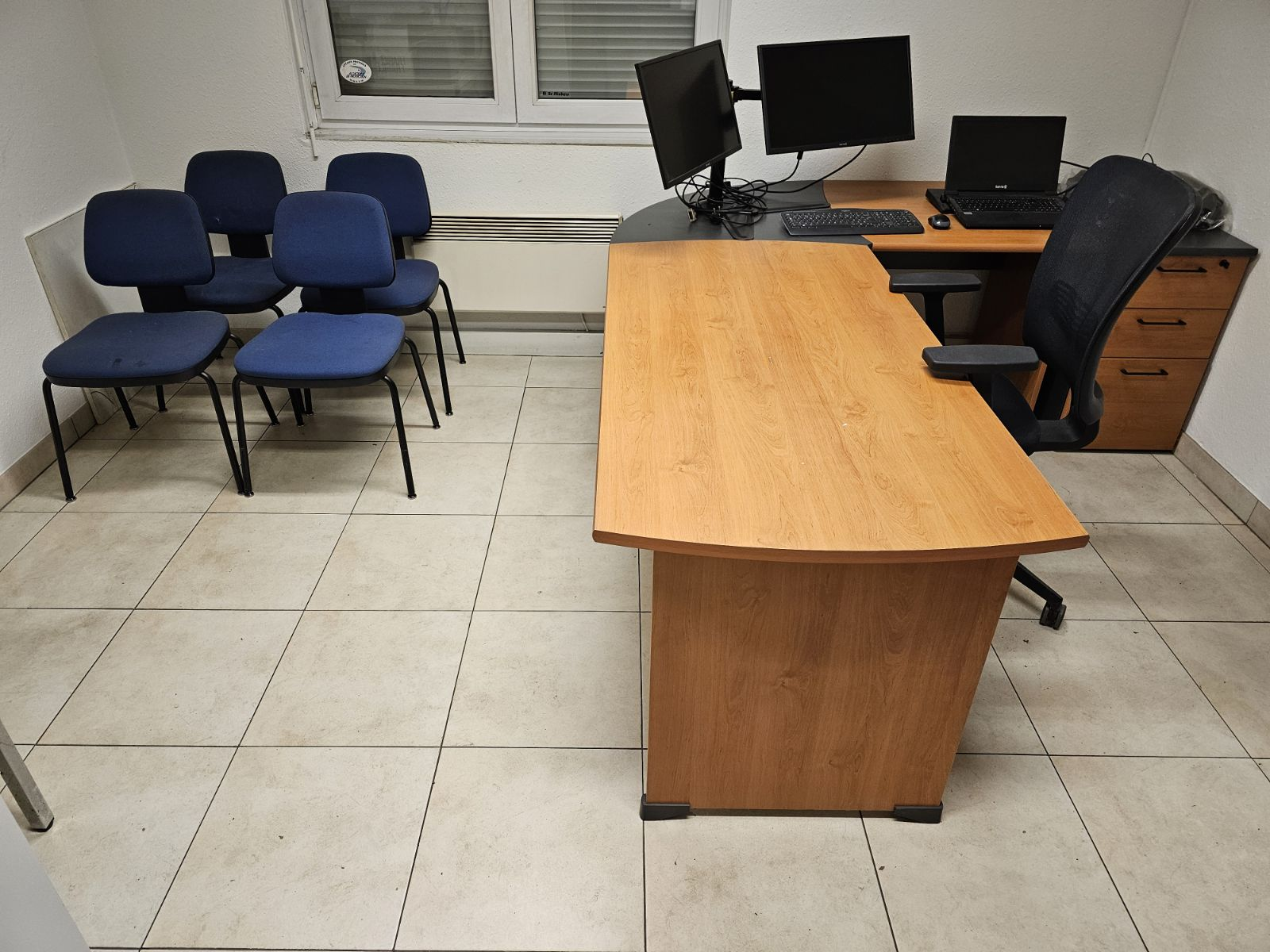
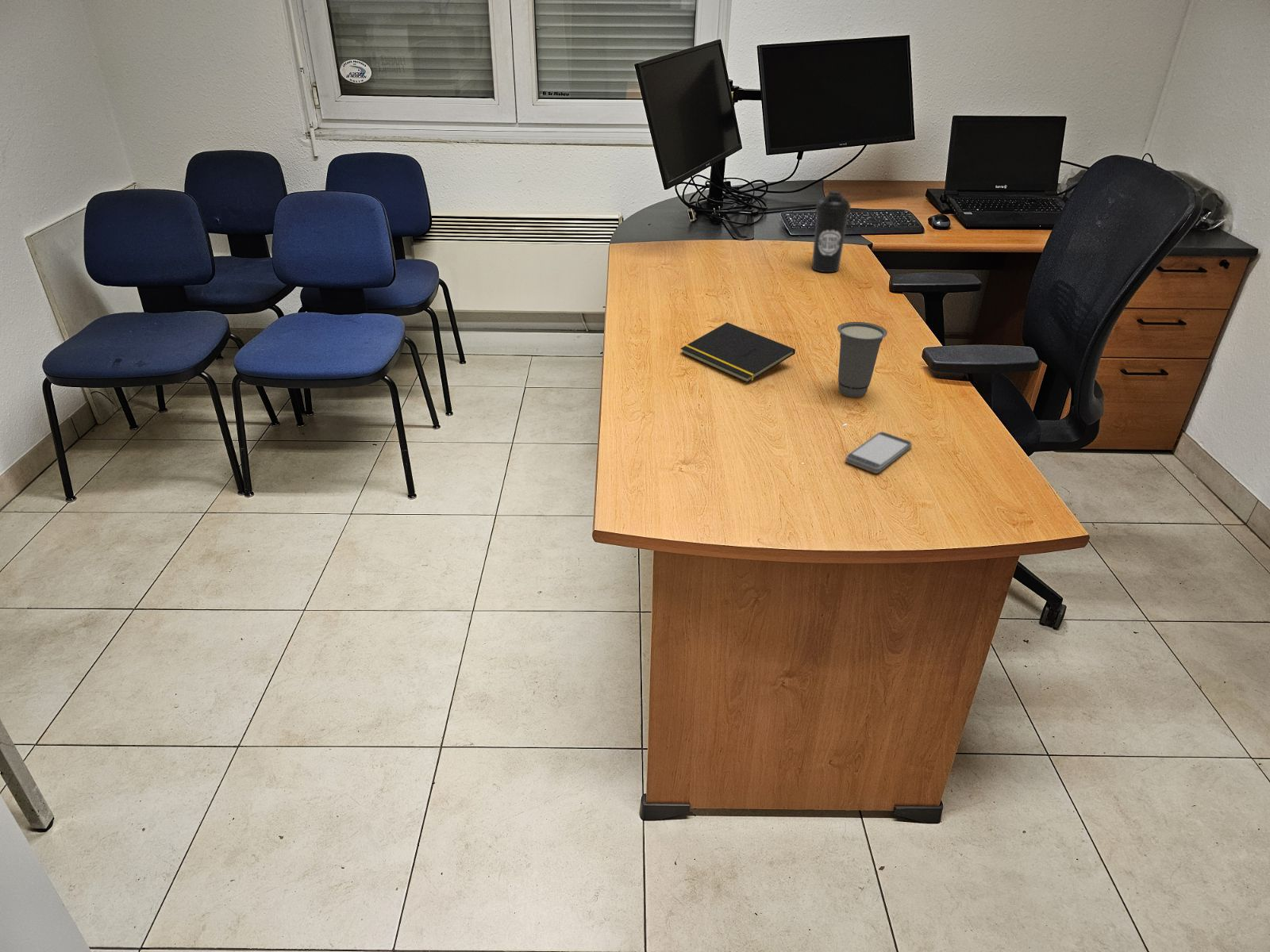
+ cup (856, 362)
+ smartphone (879, 451)
+ water bottle (829, 232)
+ notepad (737, 351)
